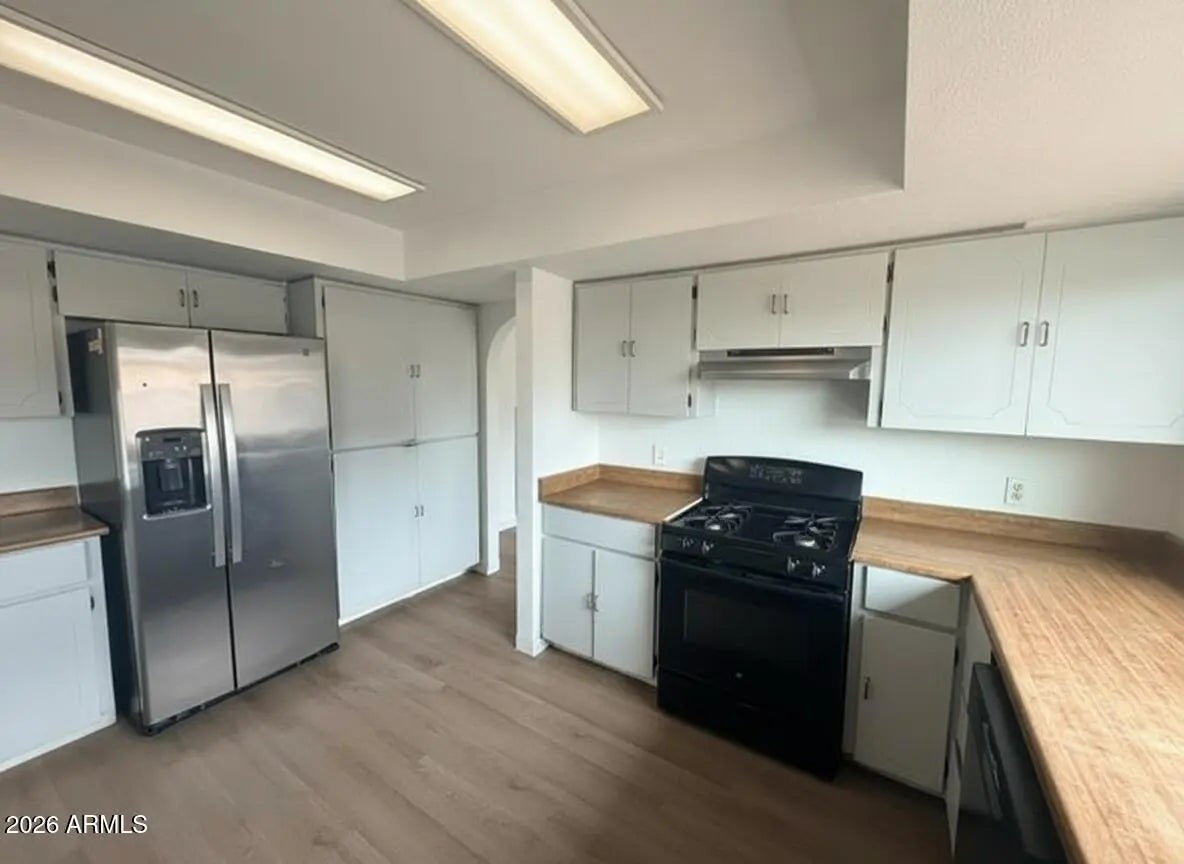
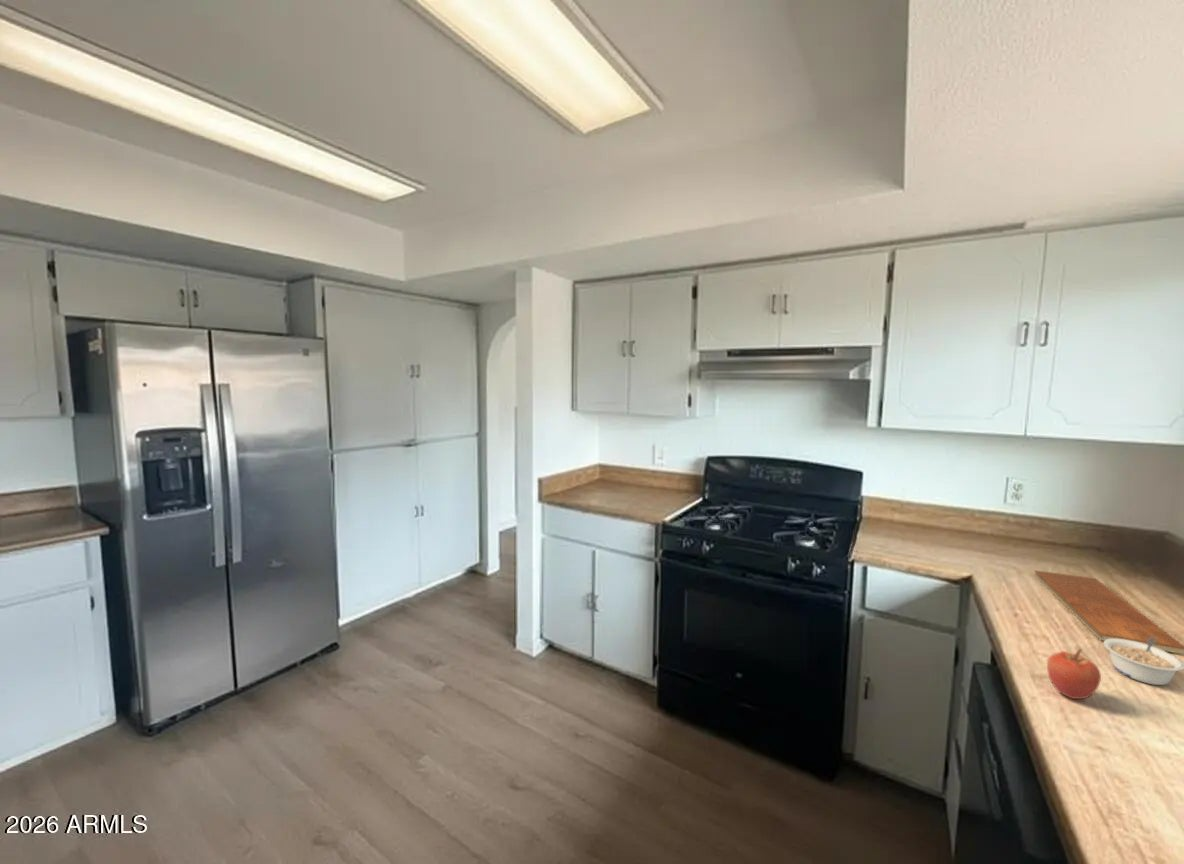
+ apple (1072, 672)
+ chopping board (1098, 605)
+ legume (1140, 660)
